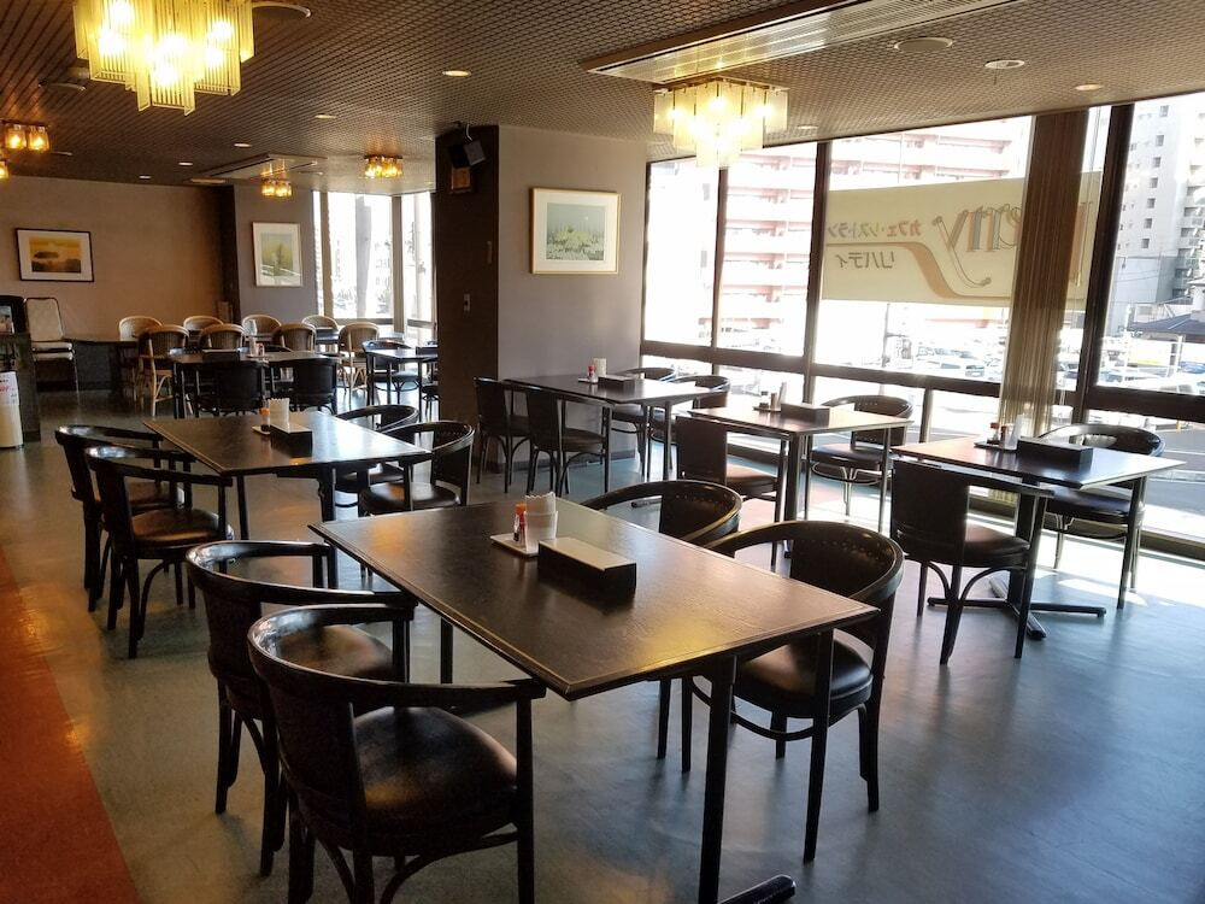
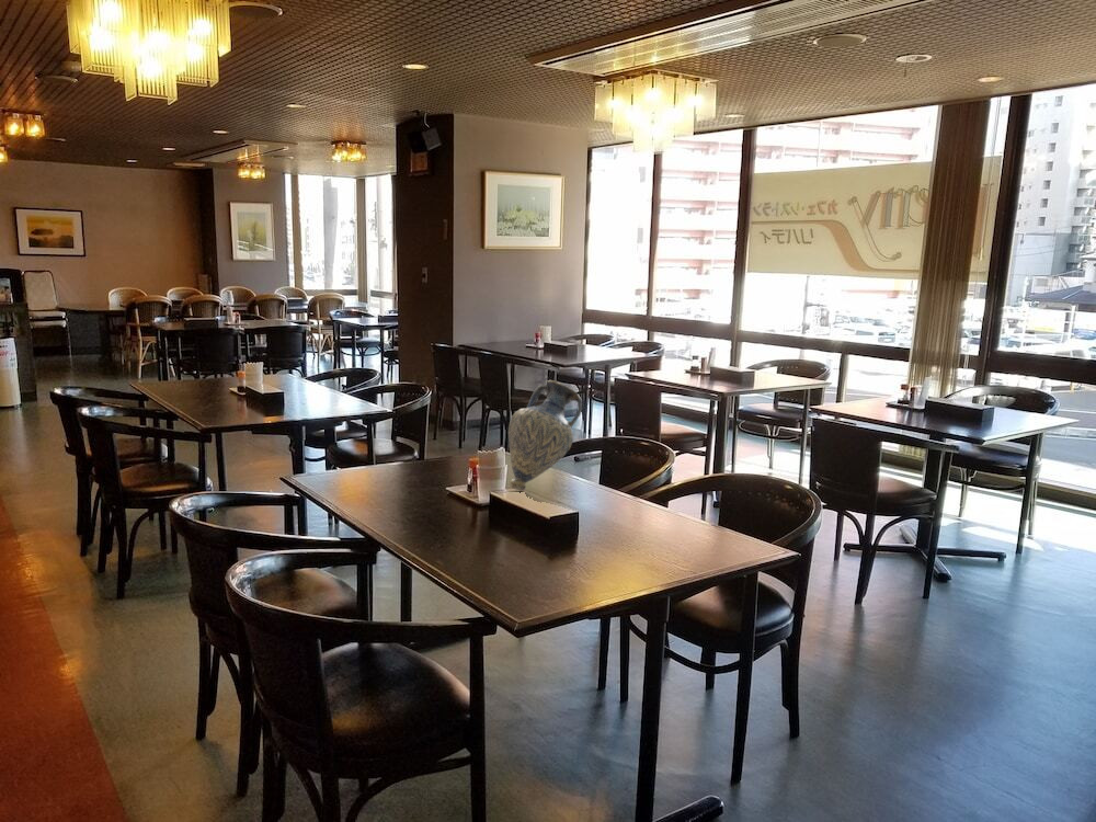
+ vase (545, 434)
